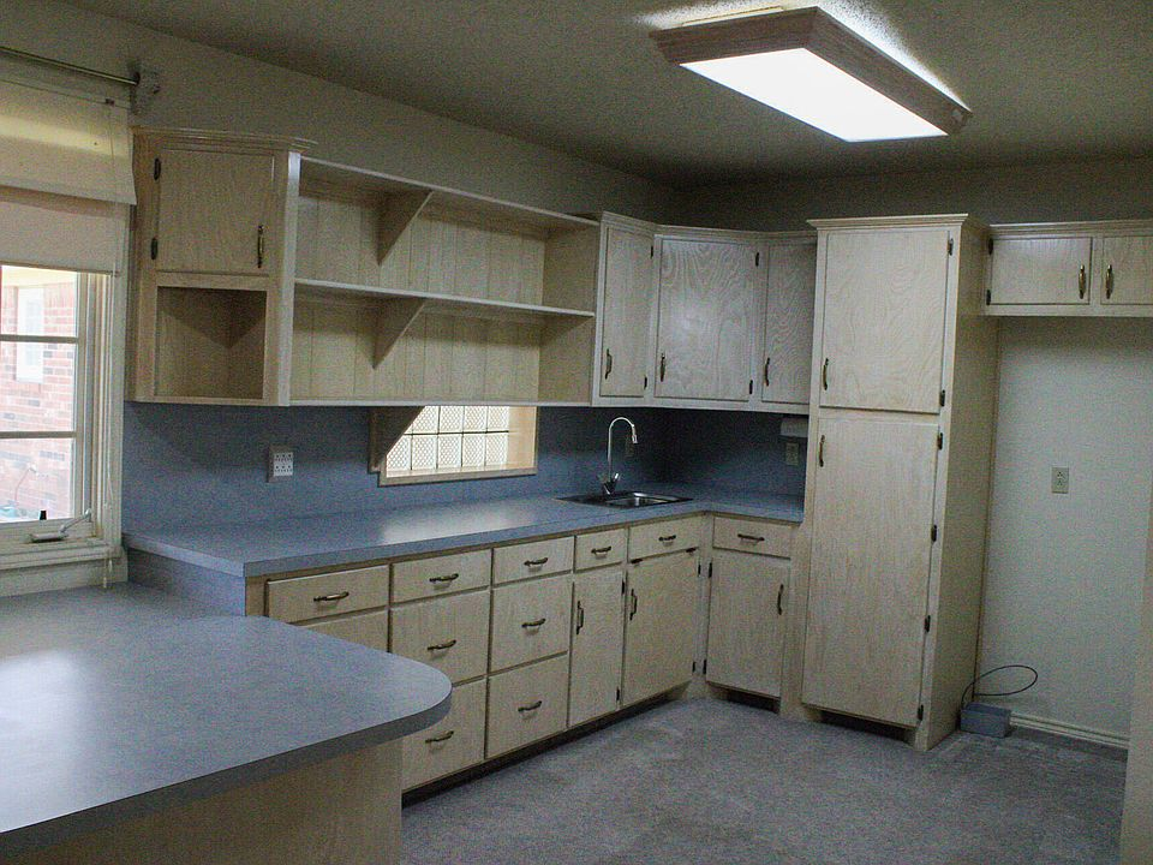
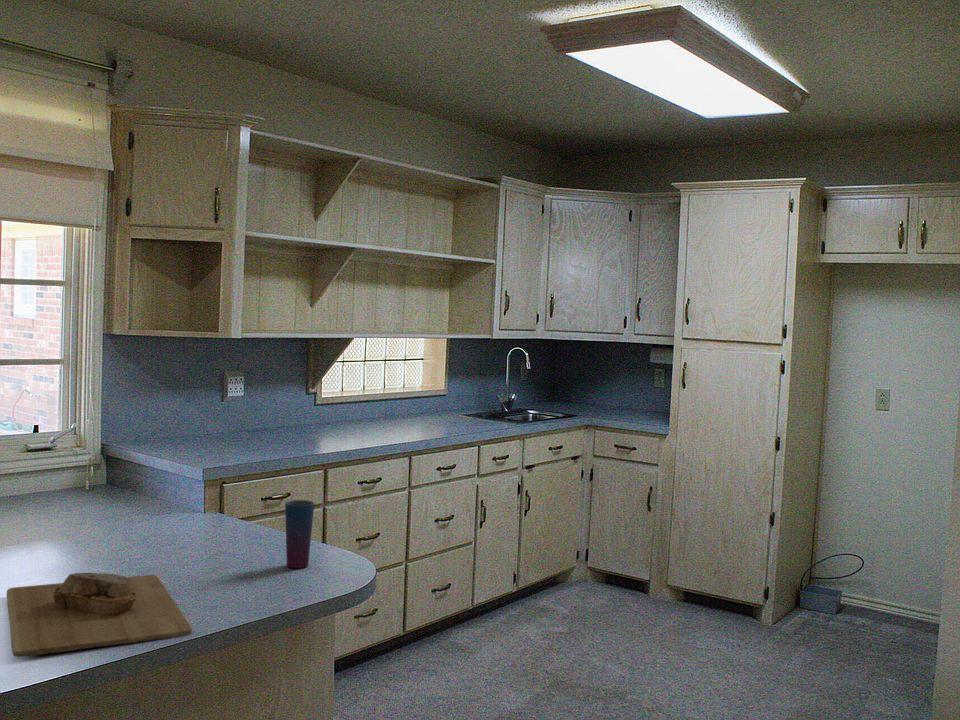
+ cup (298, 534)
+ cutting board (95, 593)
